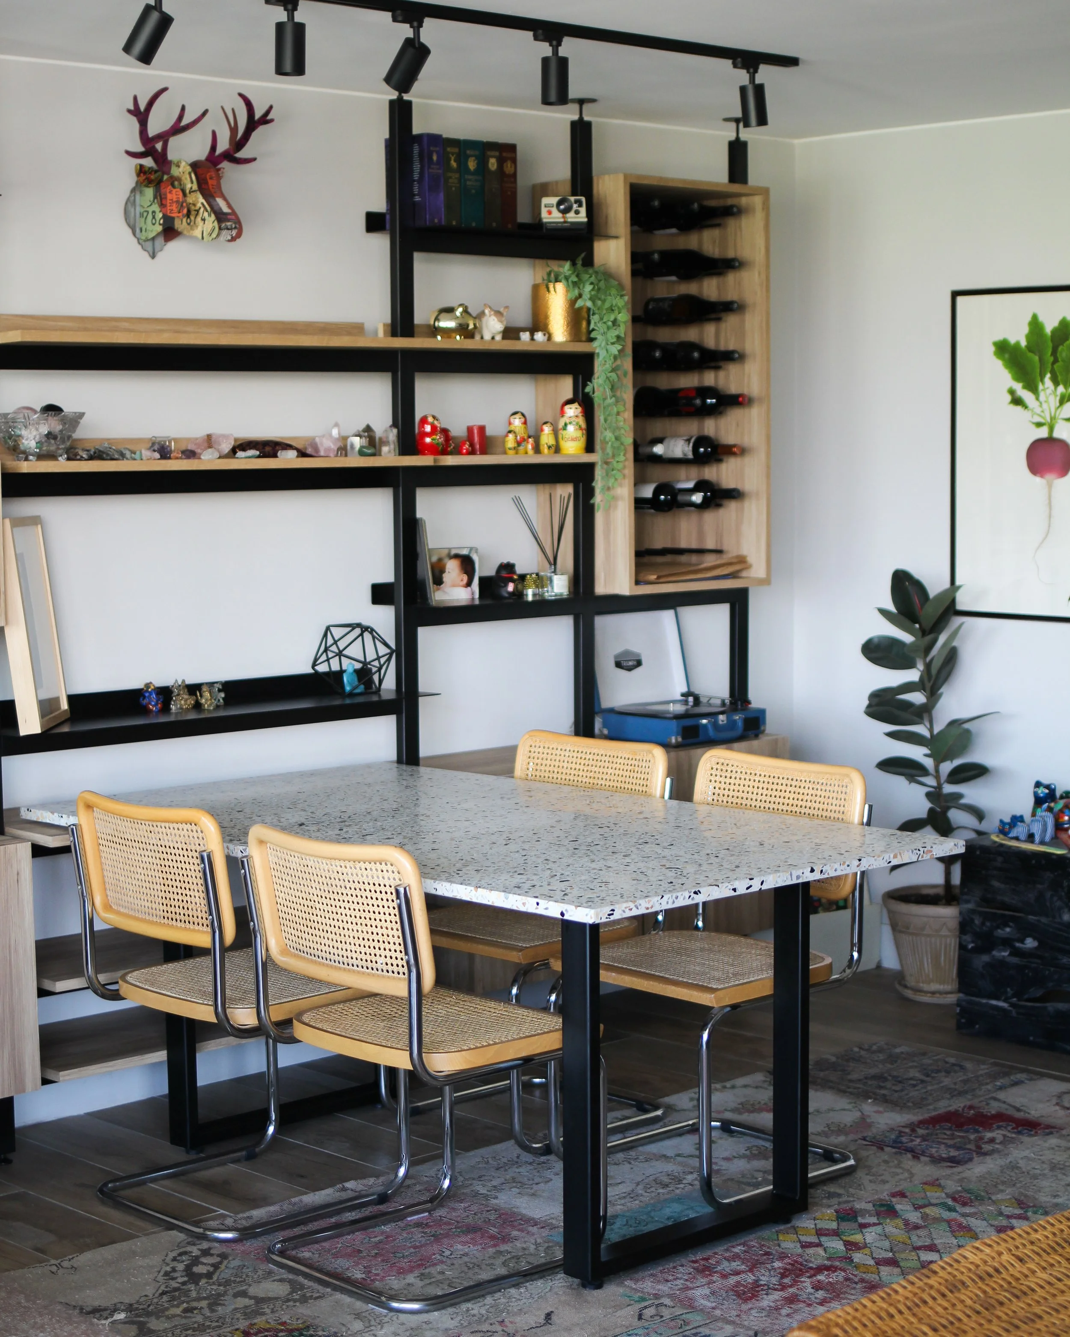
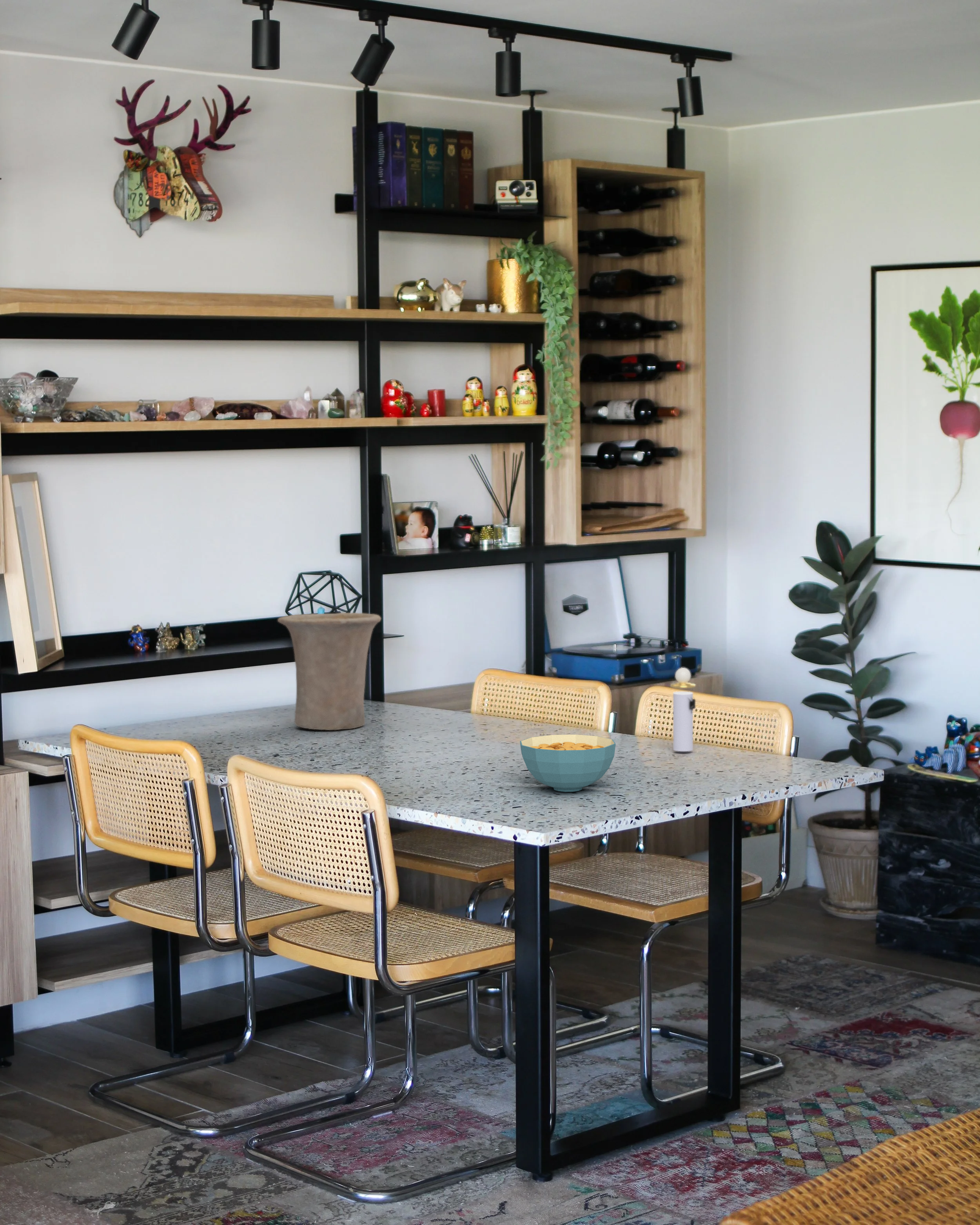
+ perfume bottle (683, 710)
+ vase (330, 670)
+ cereal bowl (568, 766)
